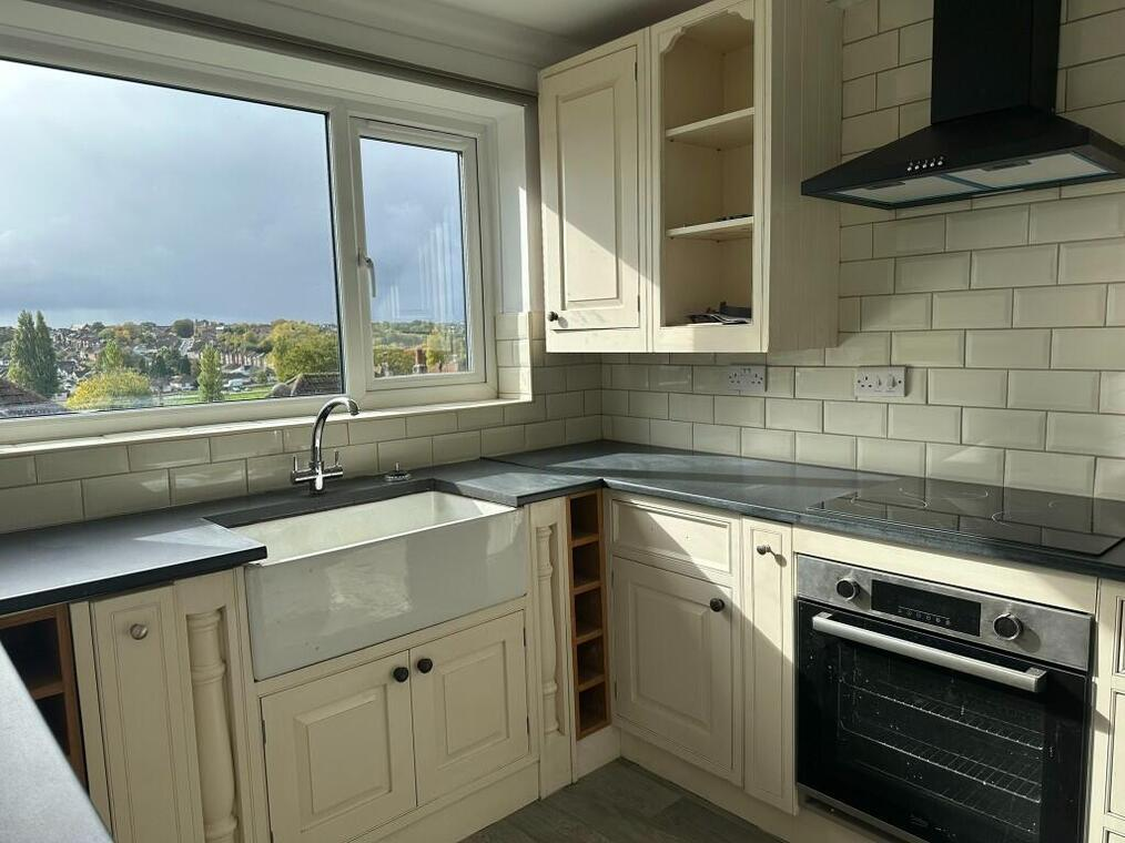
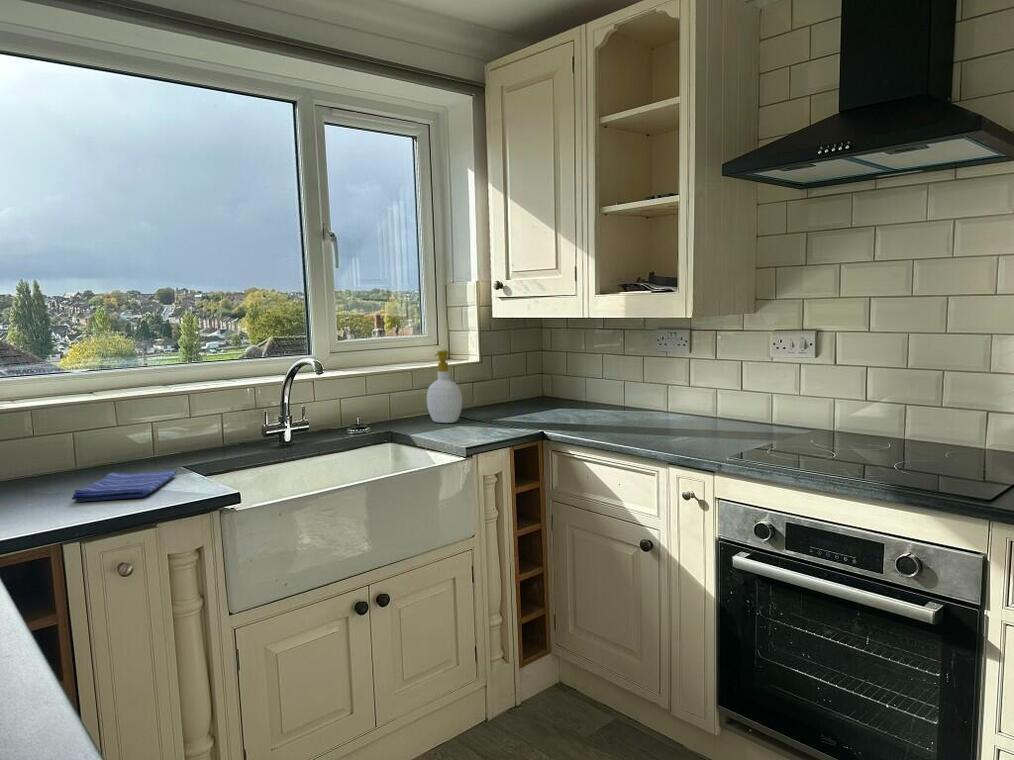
+ soap bottle (443, 386)
+ dish towel (126, 483)
